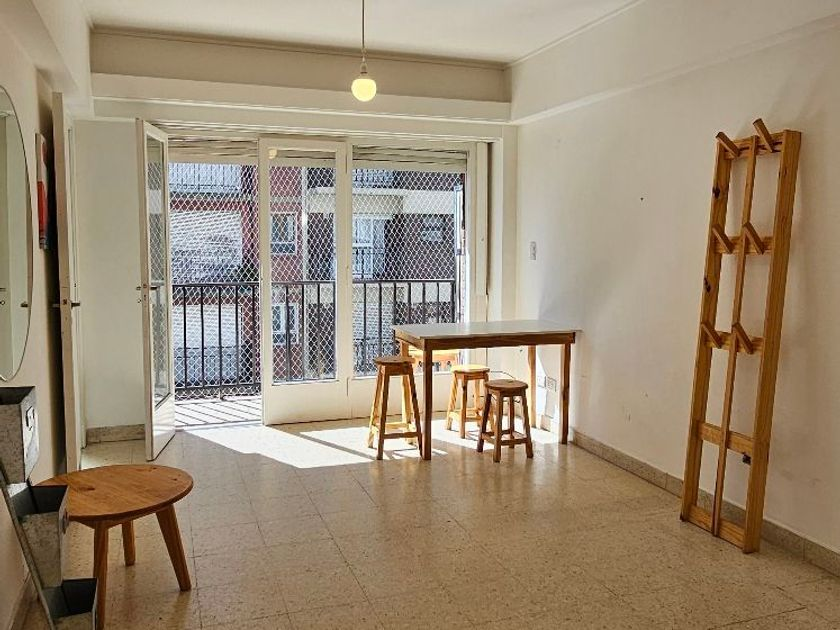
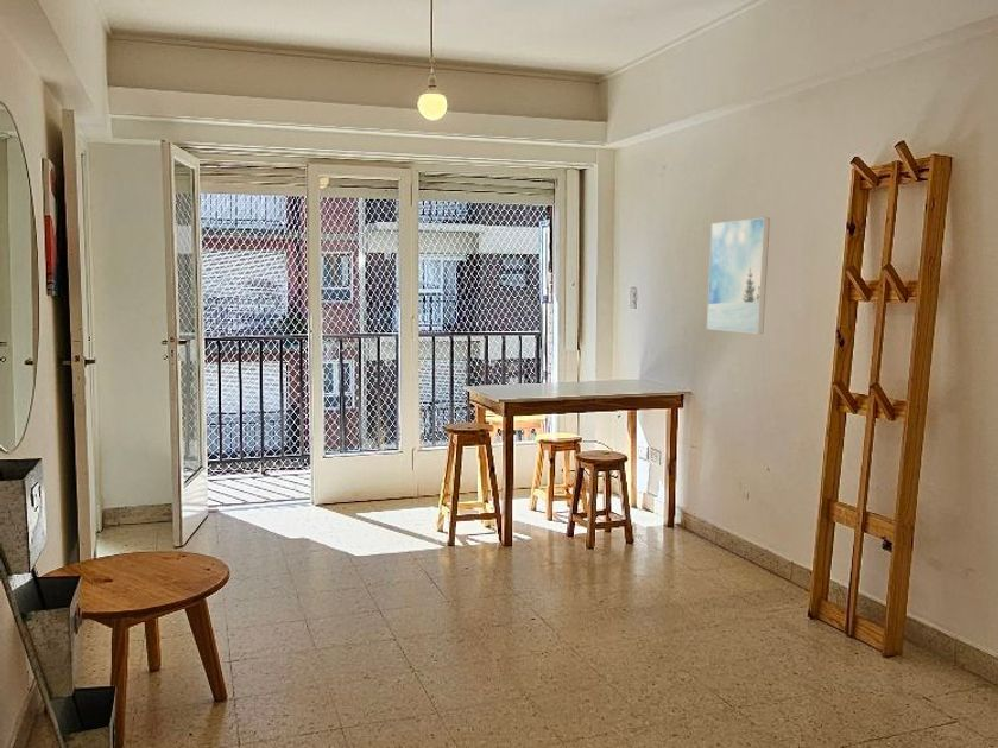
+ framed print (735, 275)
